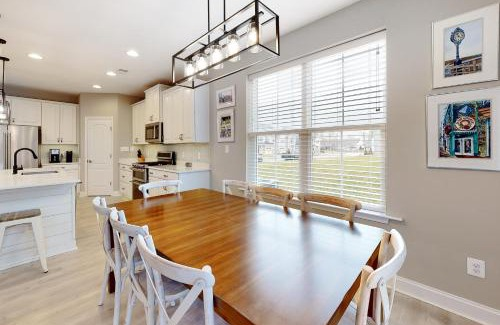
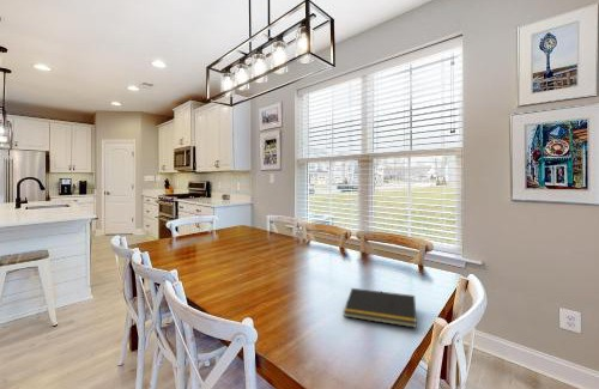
+ notepad (380, 305)
